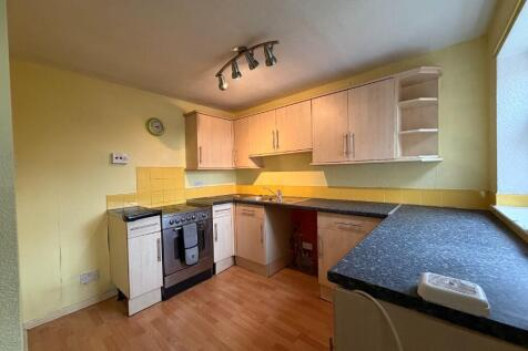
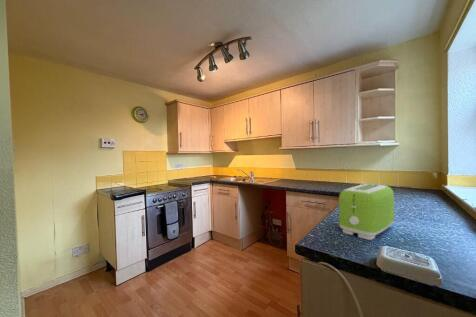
+ toaster (367, 207)
